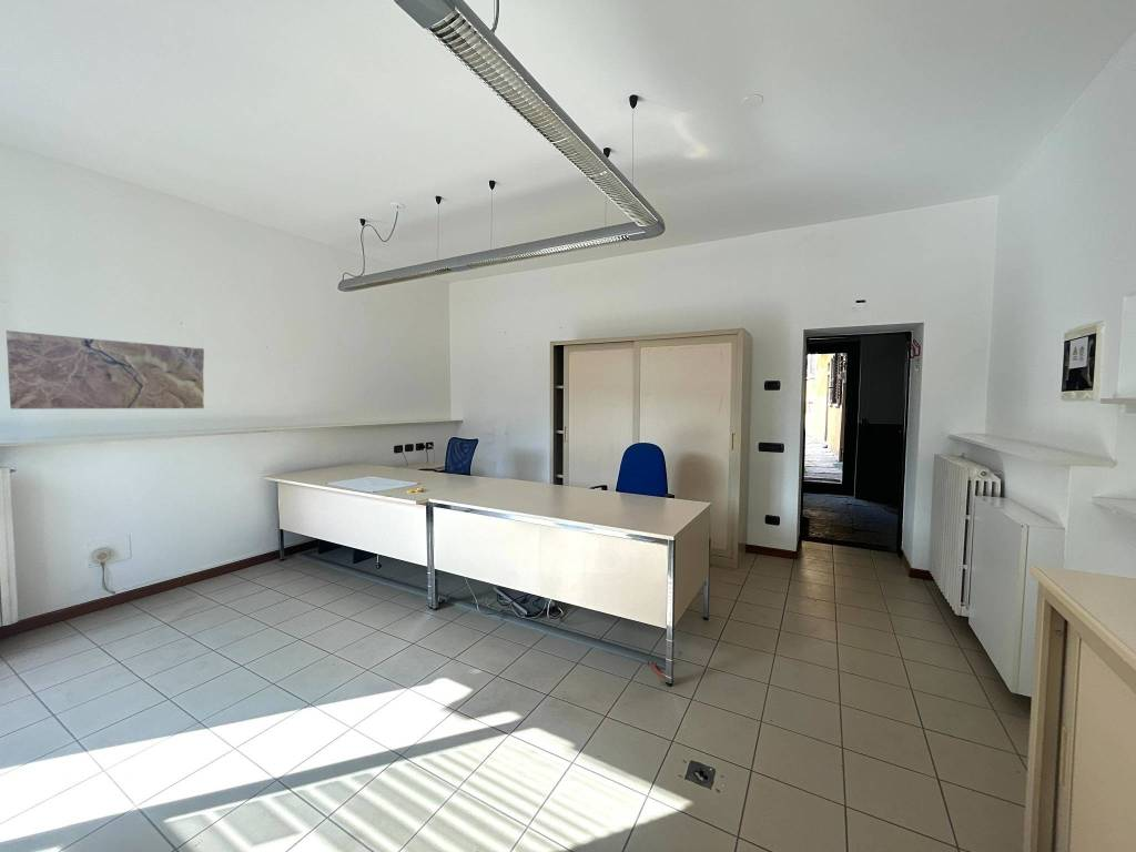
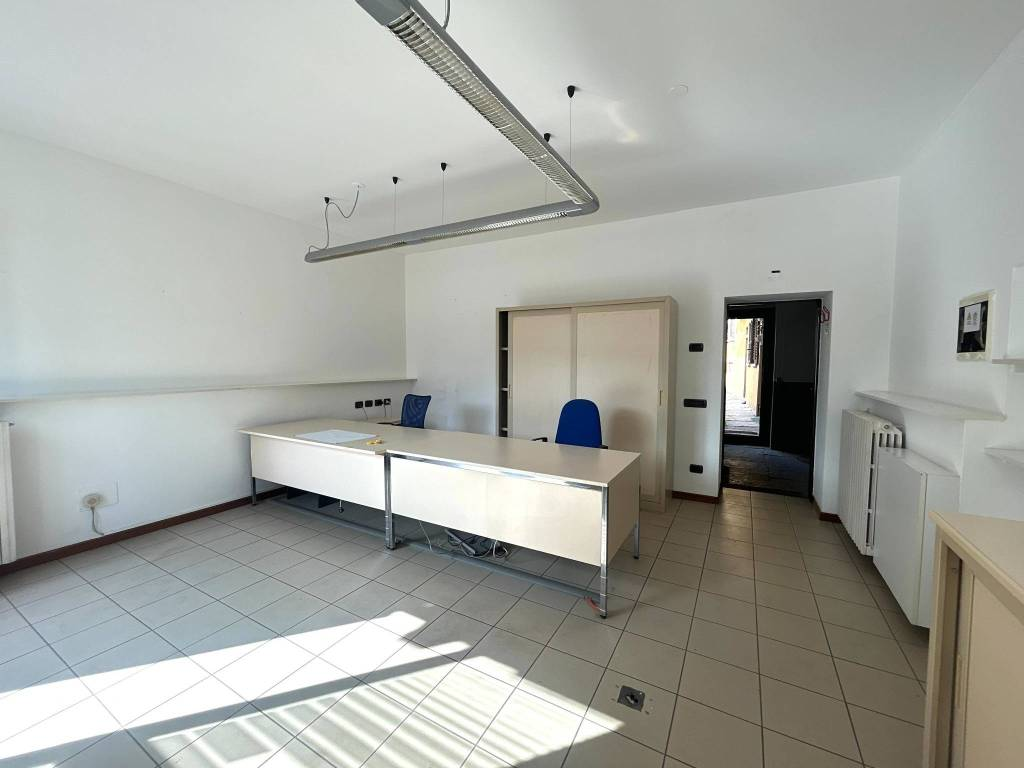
- map (119, 374)
